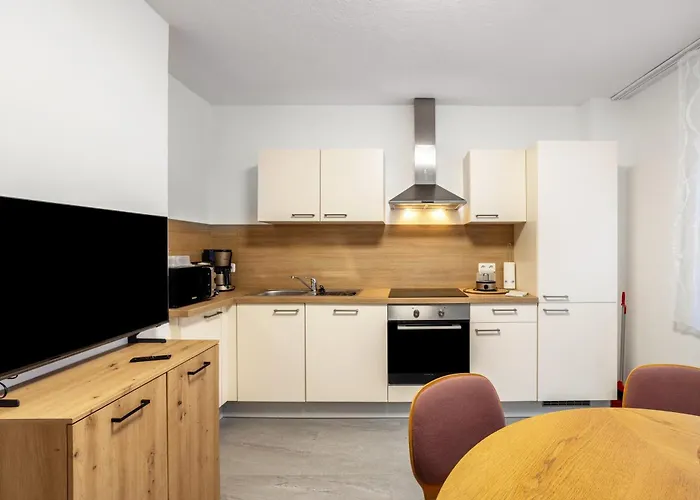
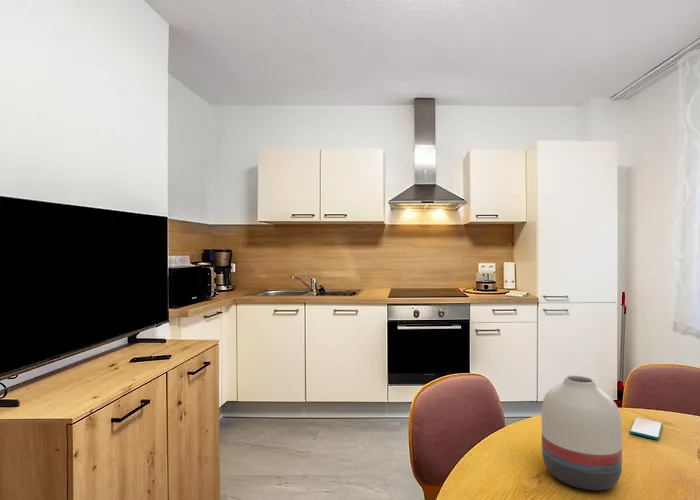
+ smartphone (646, 427)
+ vase (580, 427)
